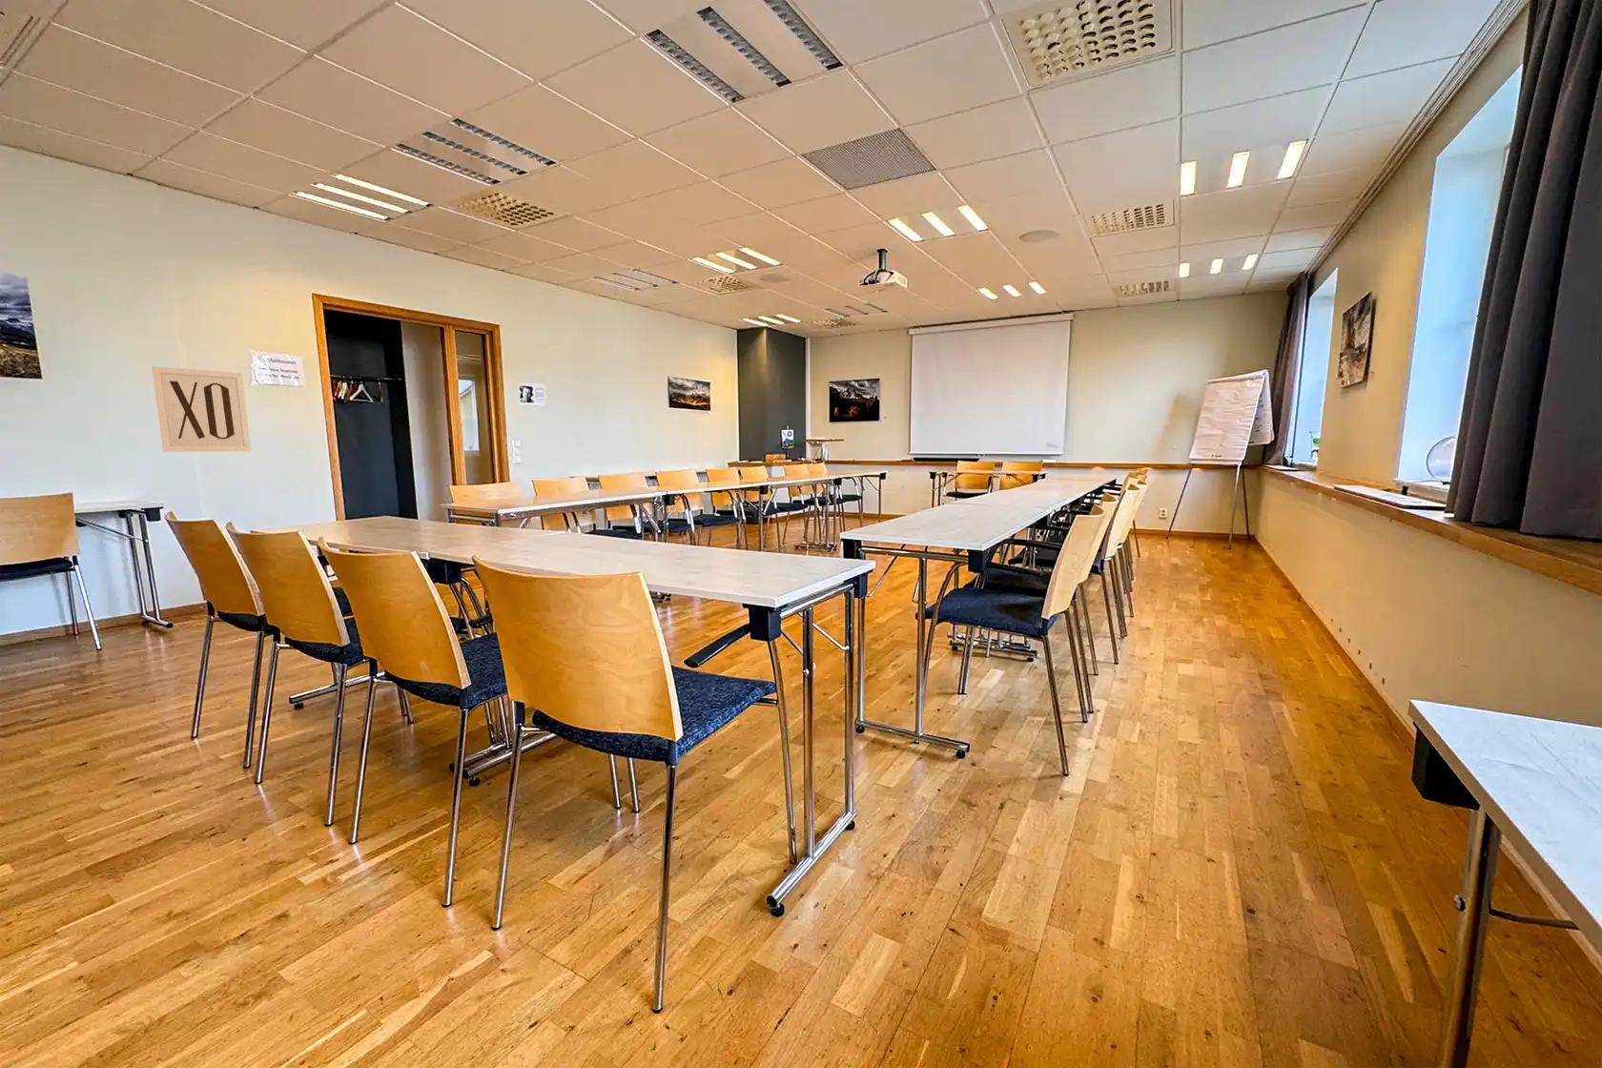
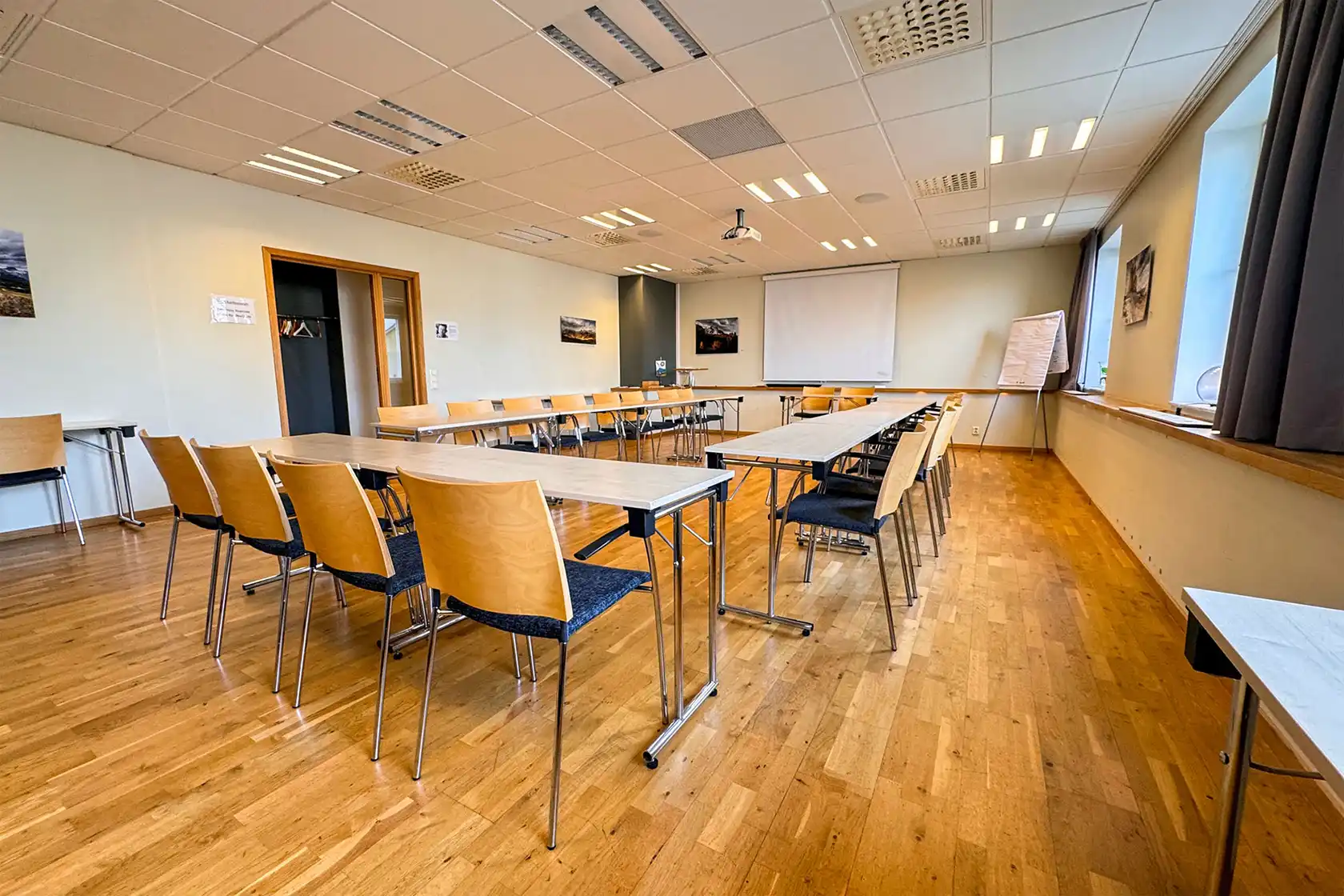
- wall art (203, 411)
